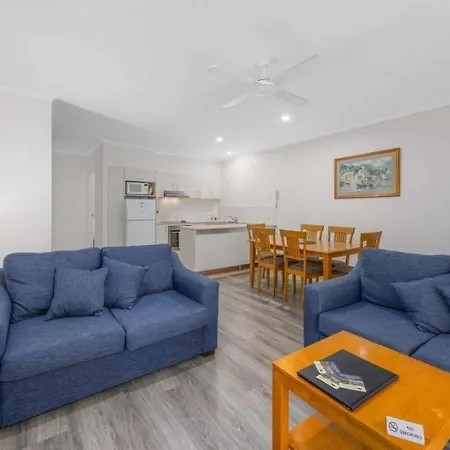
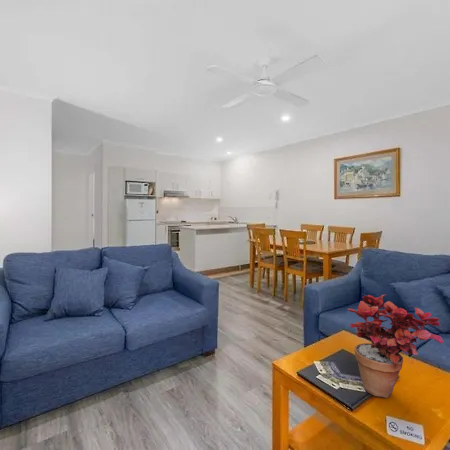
+ potted plant (386, 346)
